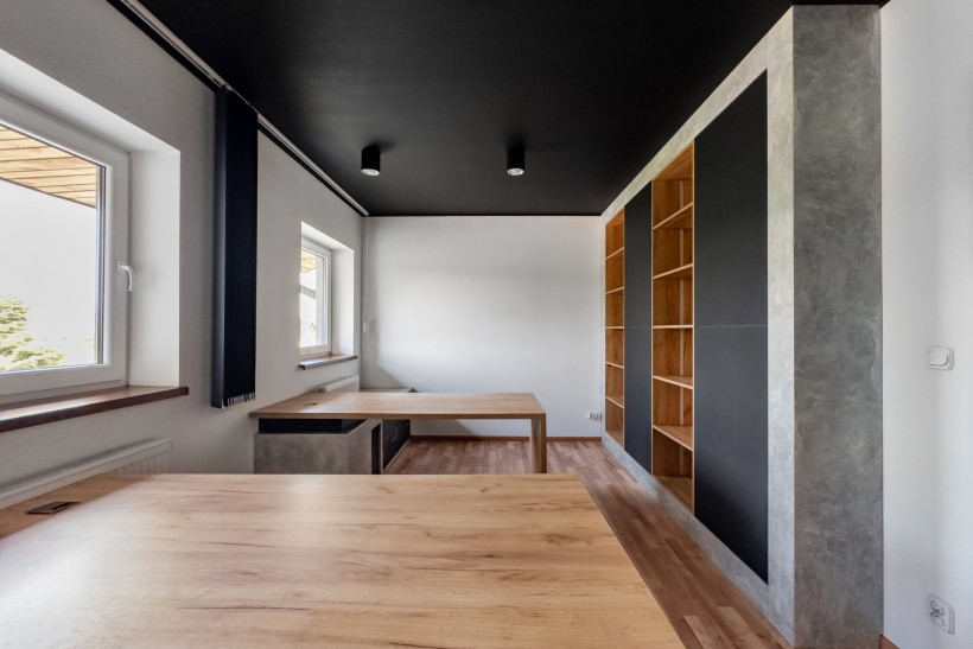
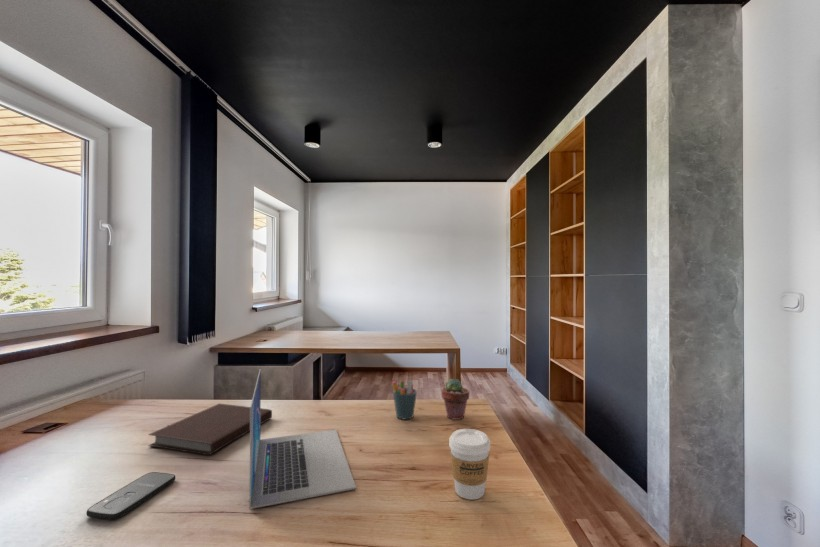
+ coffee cup (469, 462)
+ smartphone (134, 493)
+ pen holder (404, 397)
+ potted succulent (455, 397)
+ notebook (215, 426)
+ laptop (306, 433)
